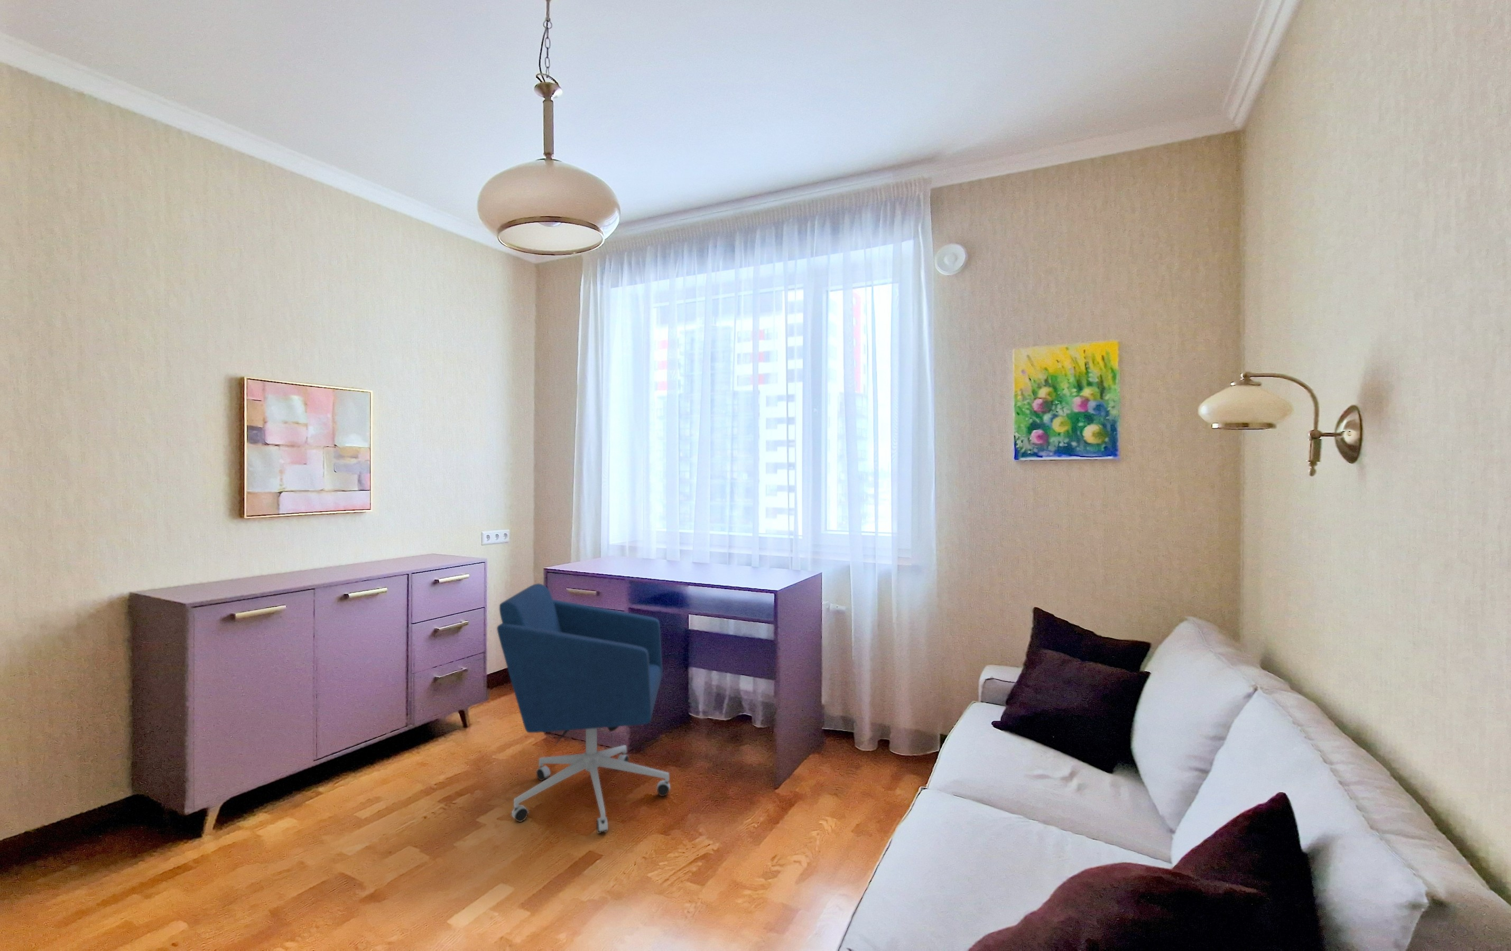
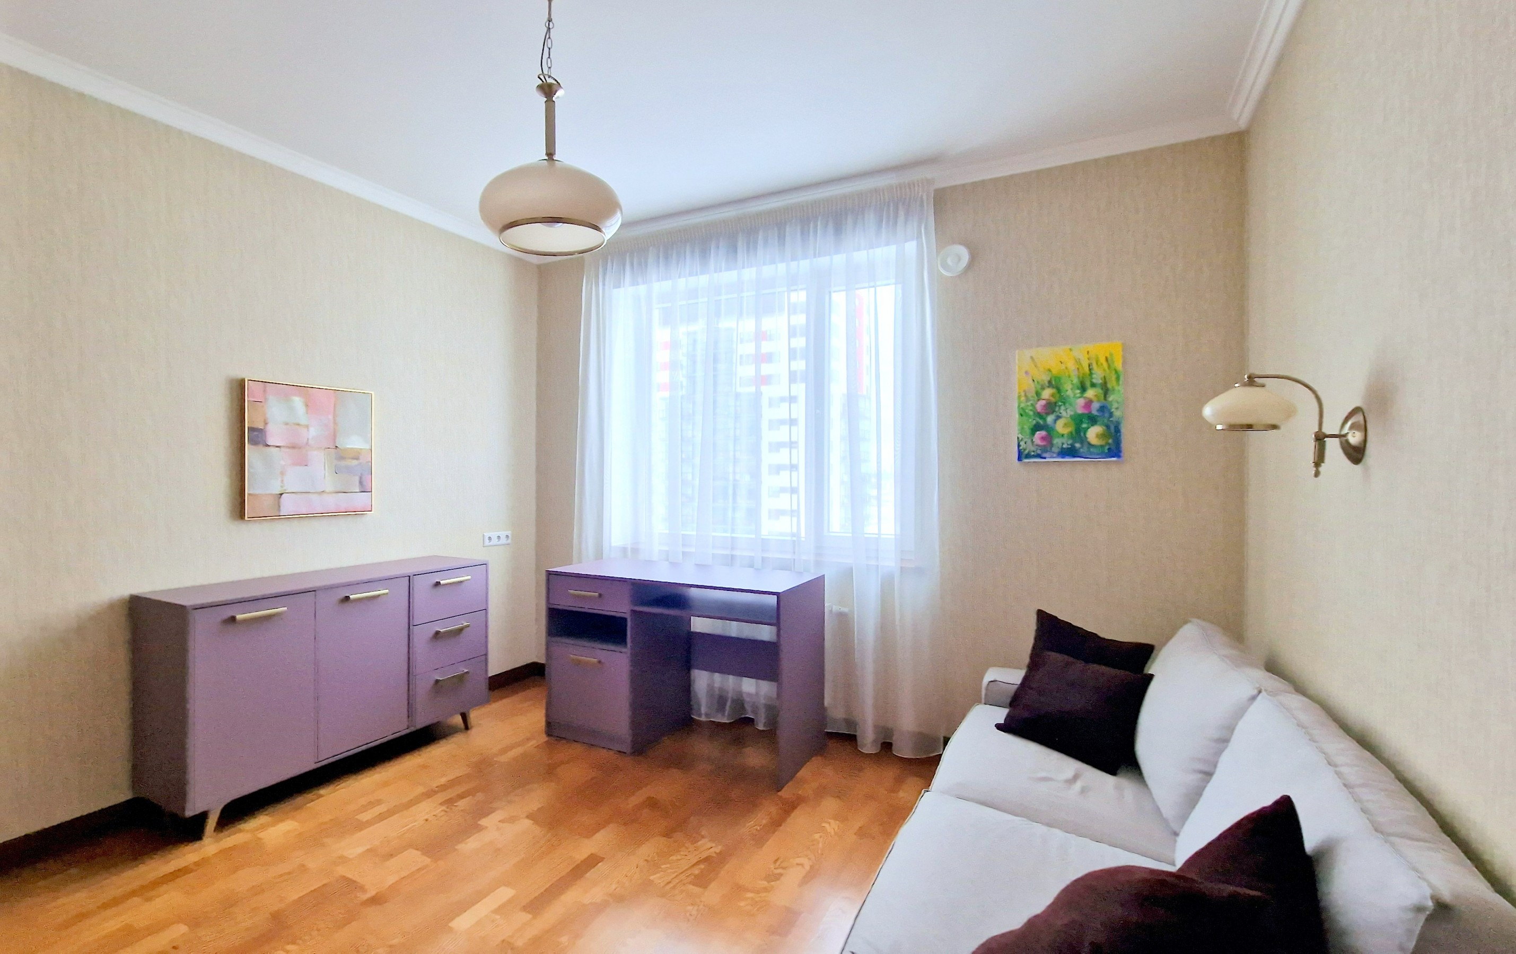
- office chair (588, 694)
